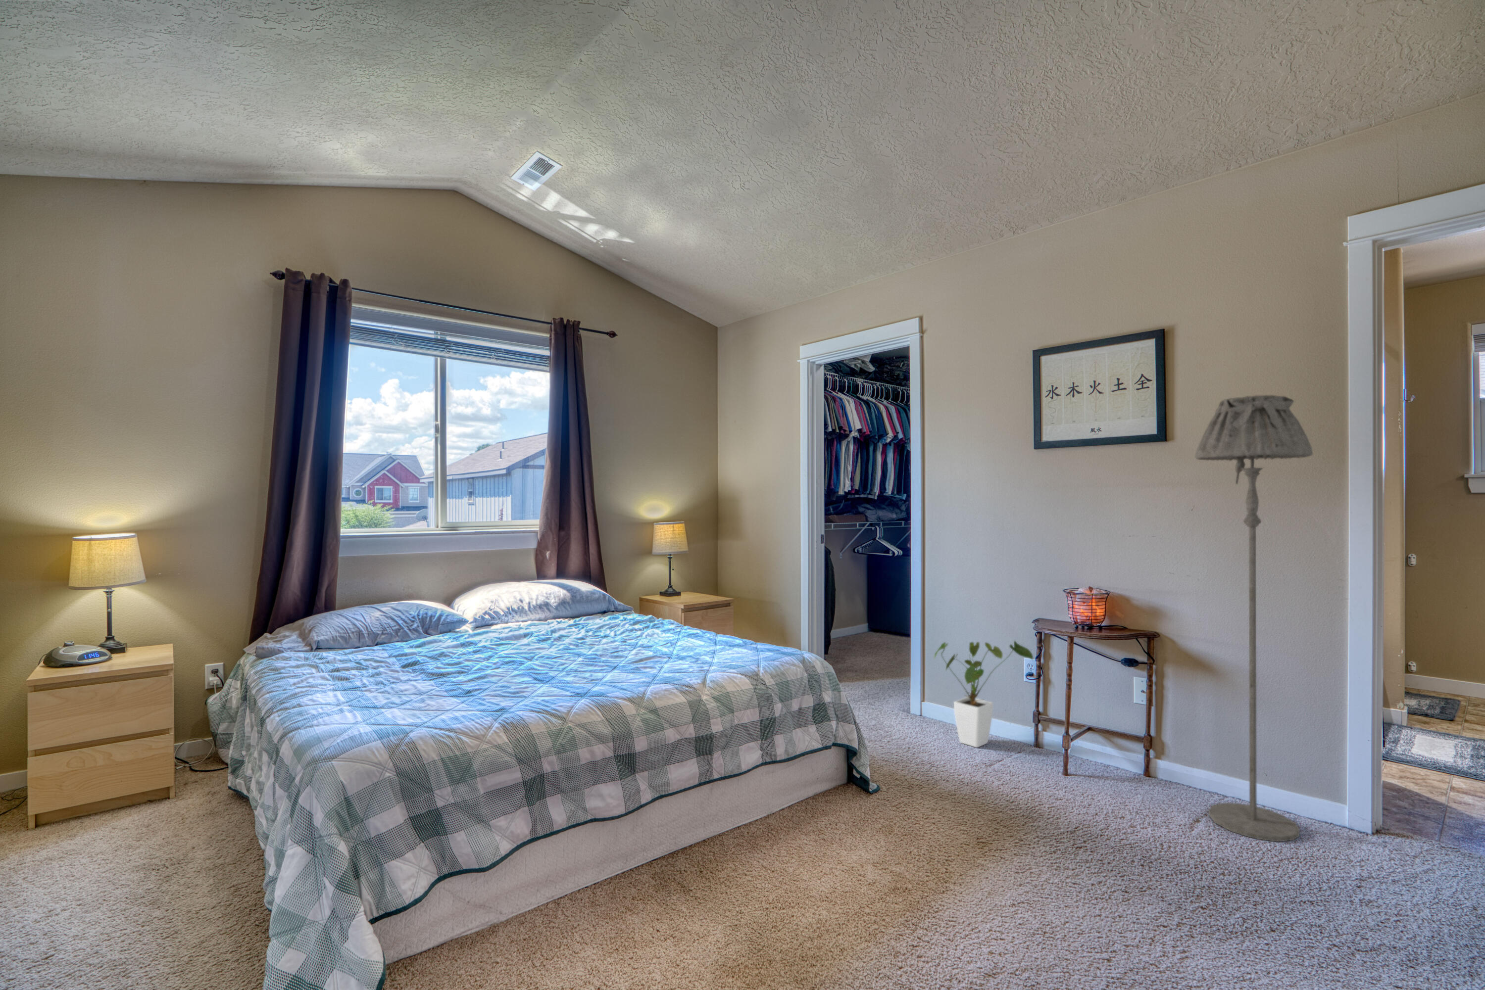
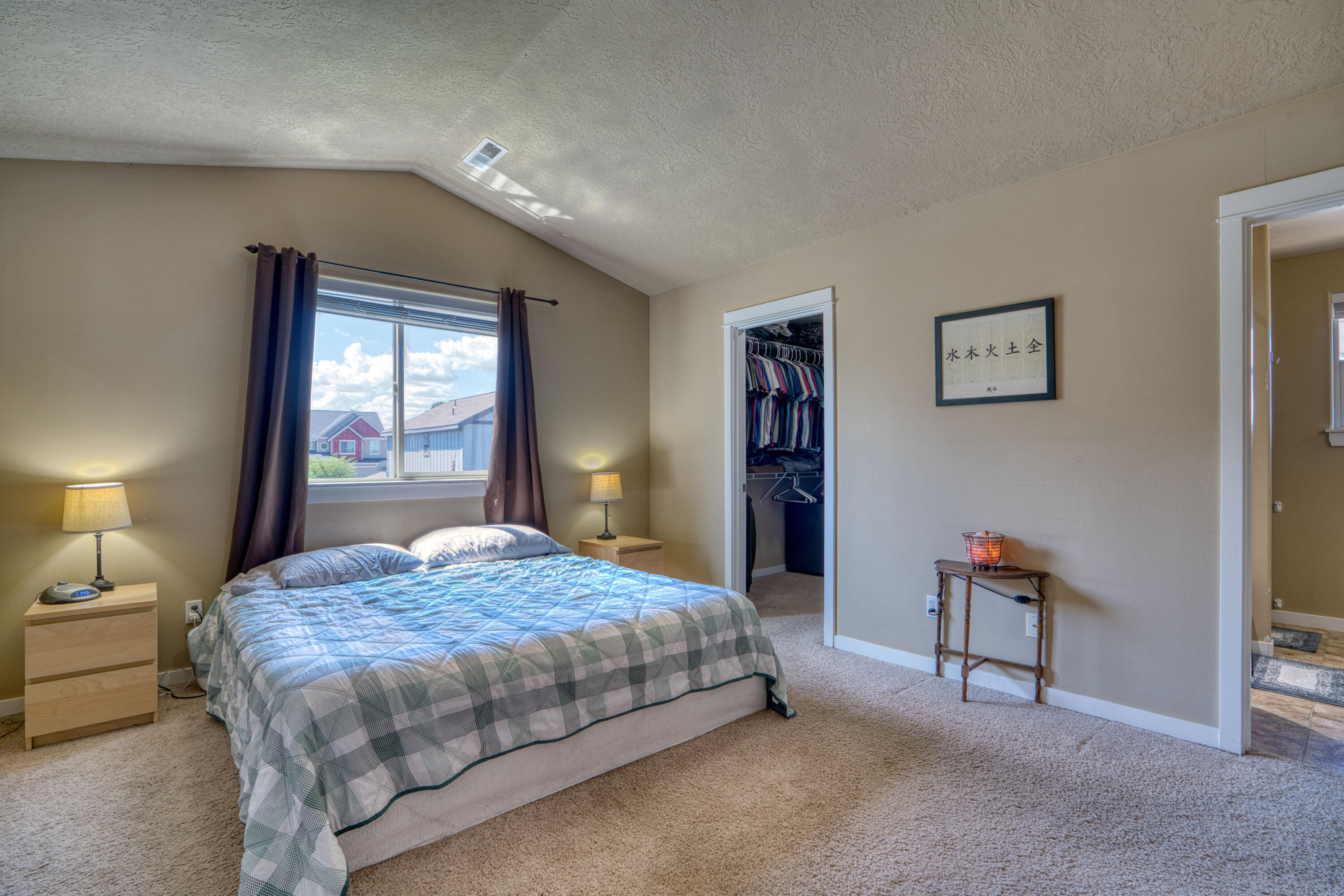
- house plant (979, 692)
- floor lamp (1252, 611)
